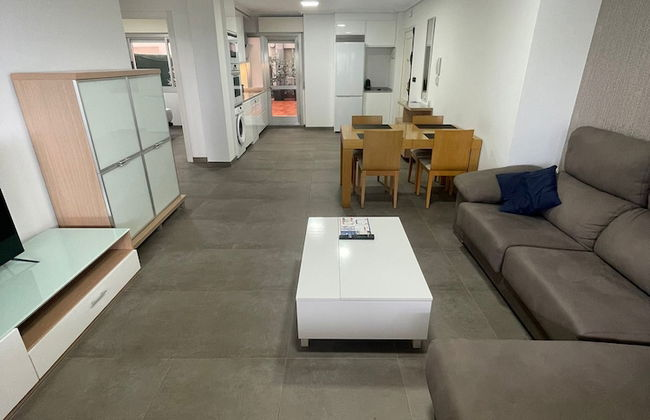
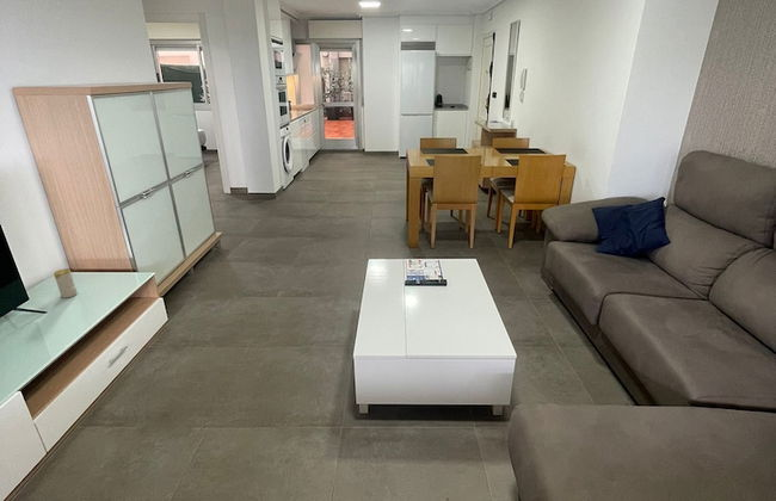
+ candle (66, 283)
